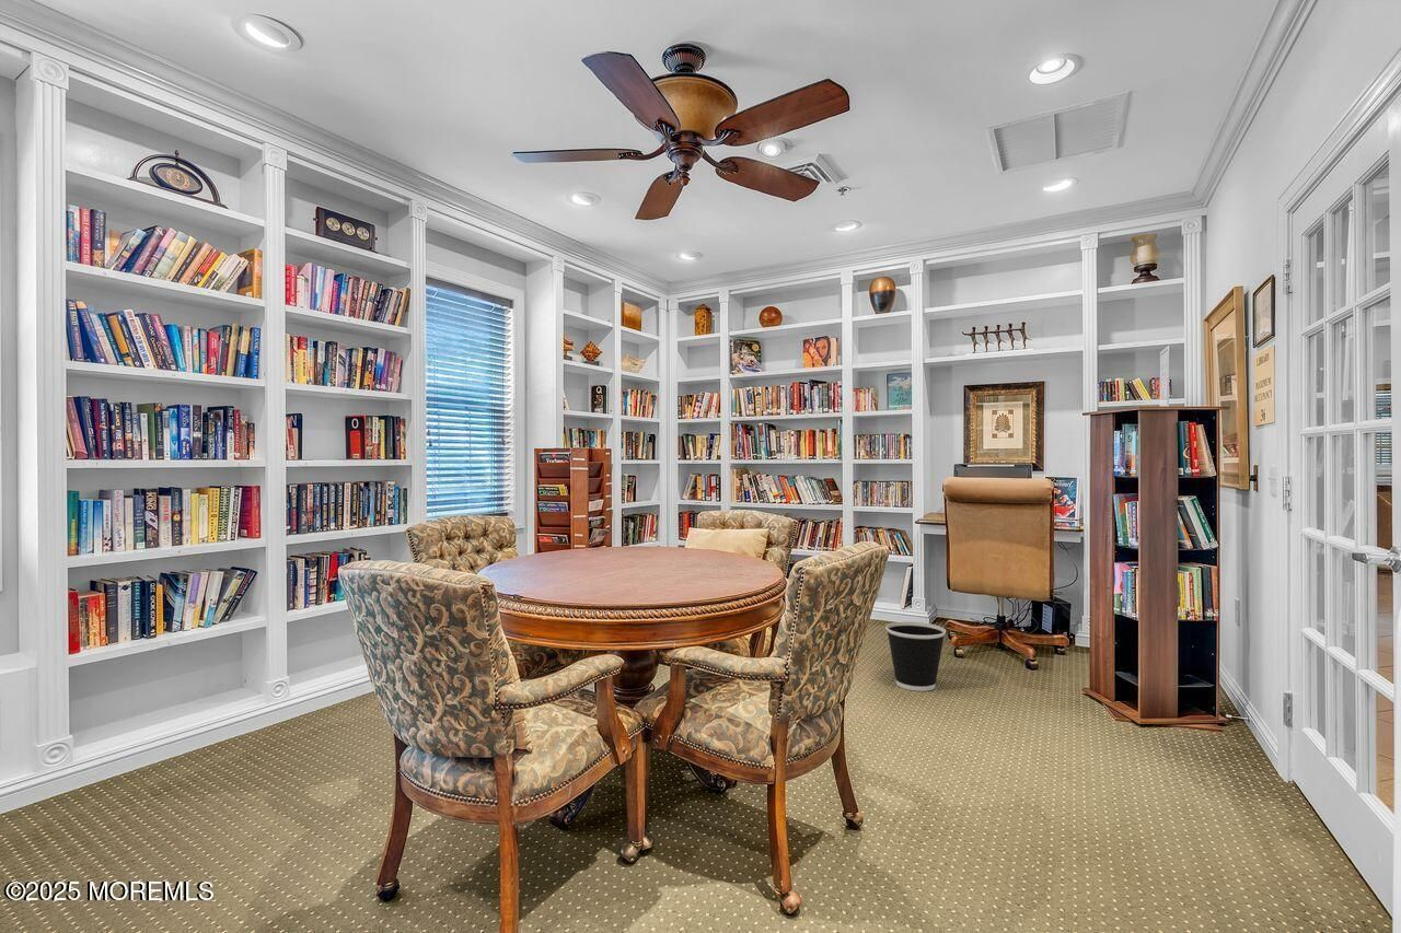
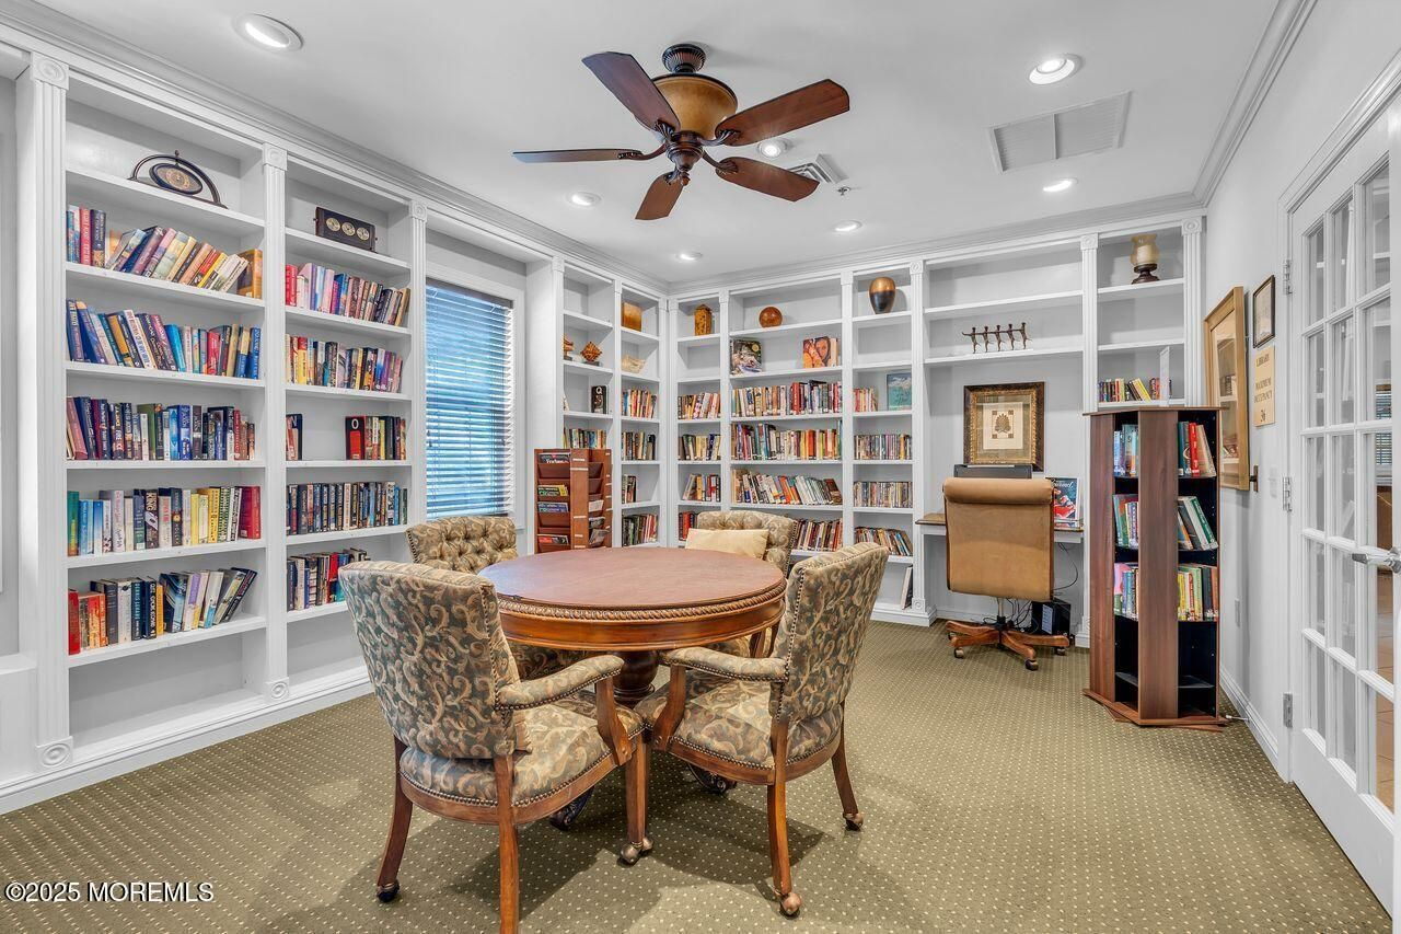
- wastebasket (915, 656)
